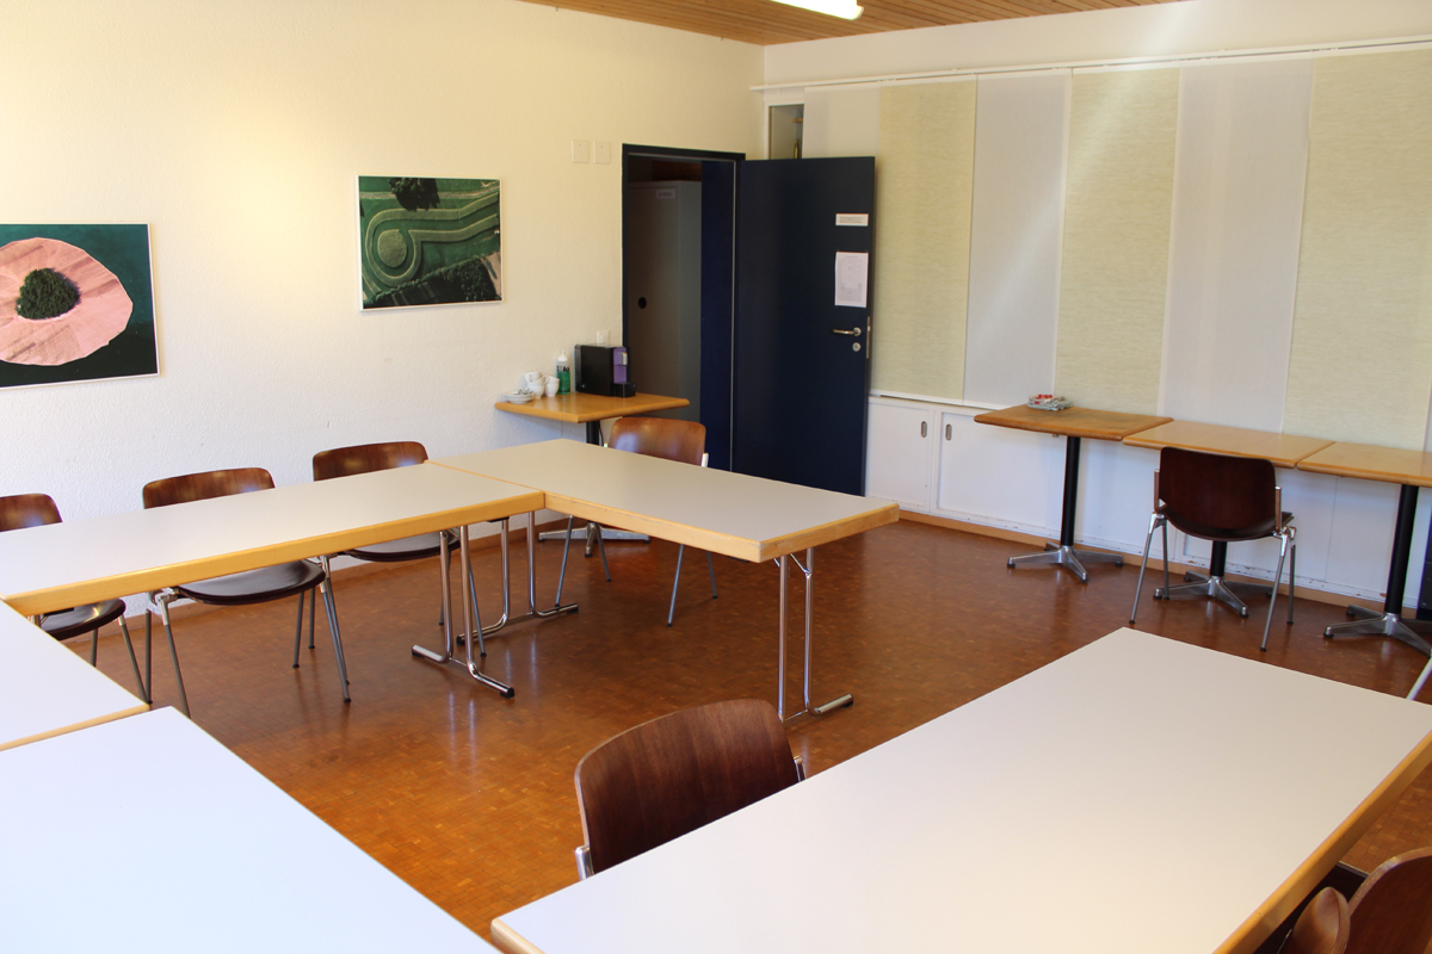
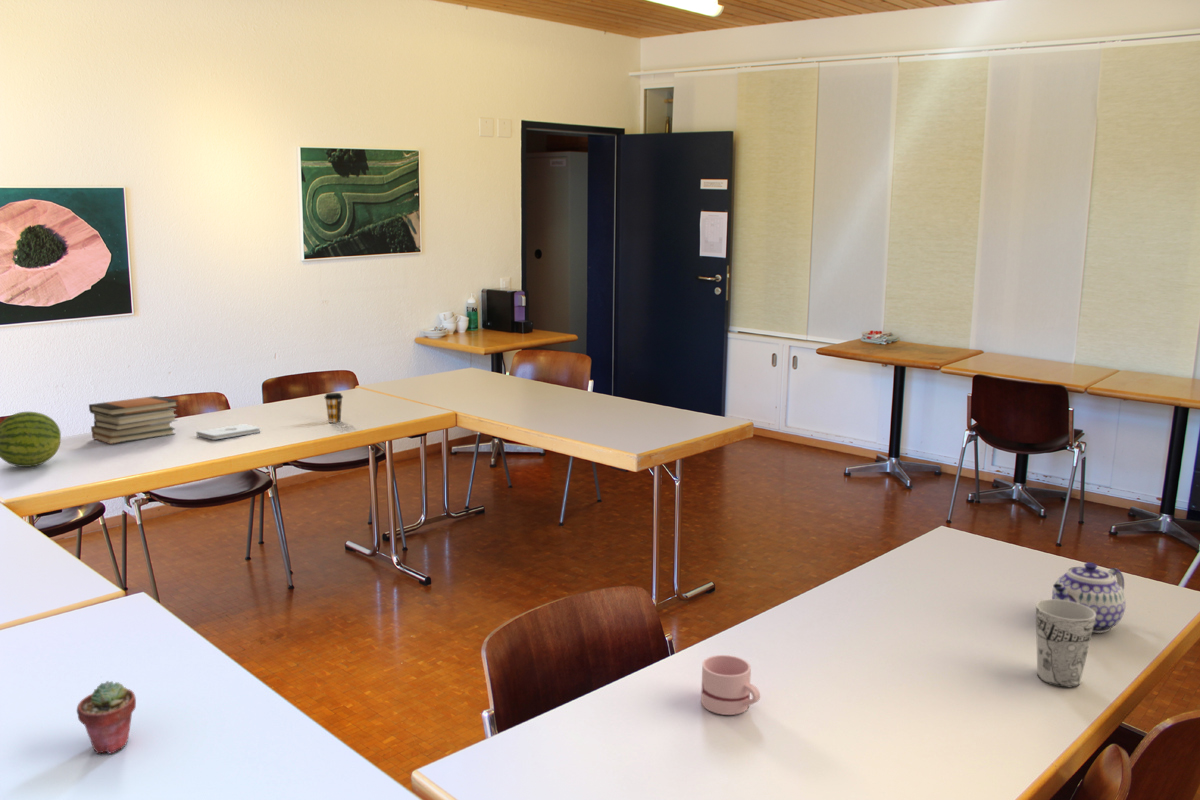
+ book stack (135, 419)
+ cup (1062, 644)
+ notepad (229, 431)
+ teapot (1088, 593)
+ mug (731, 686)
+ coffee cup (334, 407)
+ potted succulent (107, 713)
+ fruit (27, 439)
